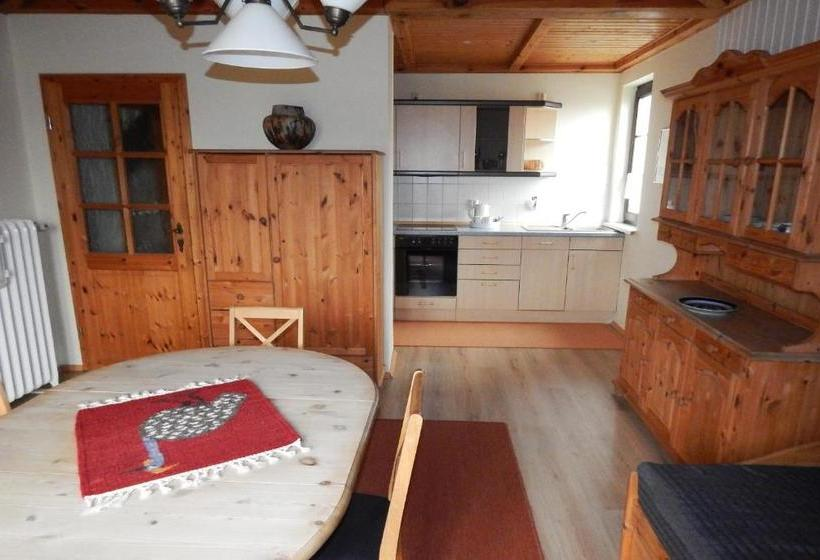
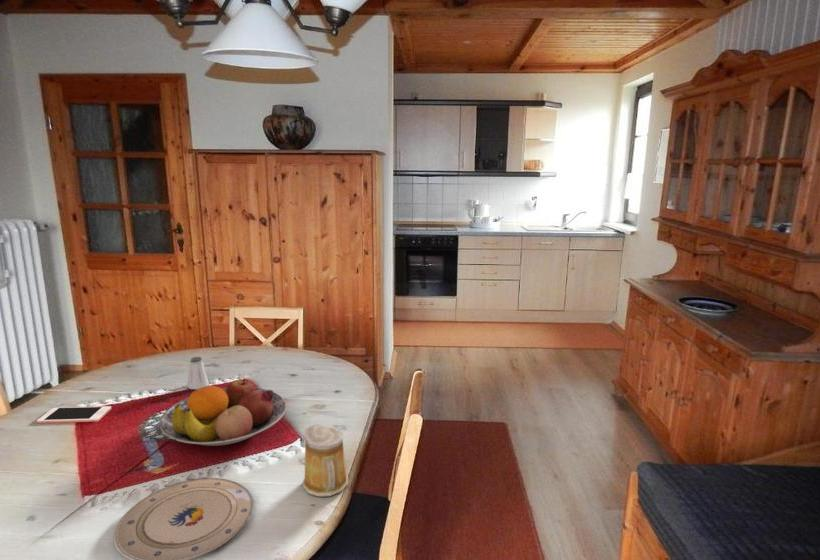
+ mug (325, 458)
+ plate (187, 518)
+ fruit bowl (225, 407)
+ saltshaker (197, 371)
+ cell phone (75, 414)
